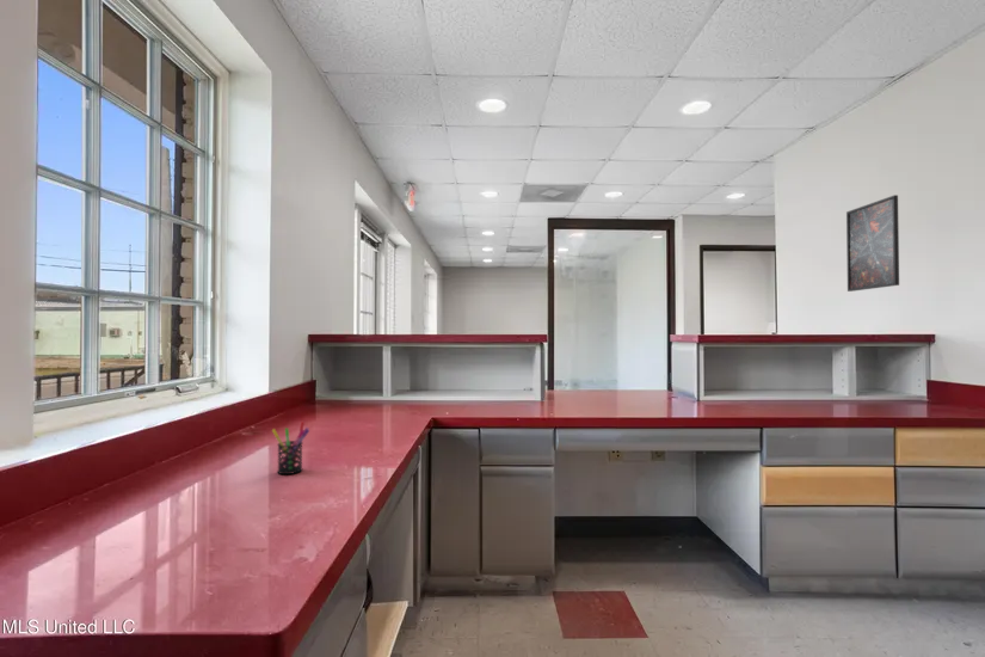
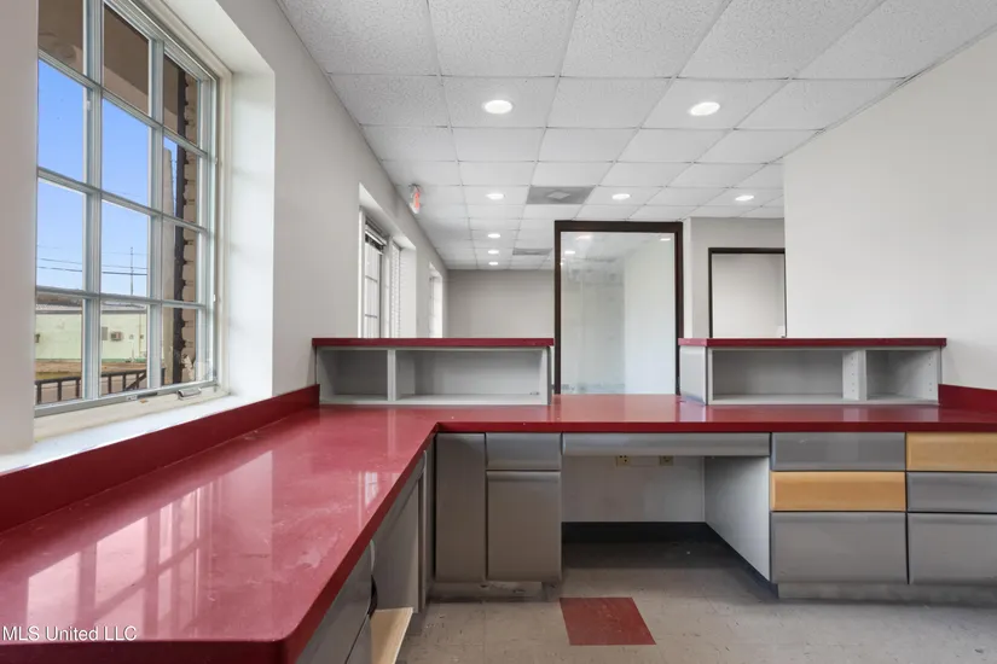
- pen holder (290, 446)
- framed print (870, 246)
